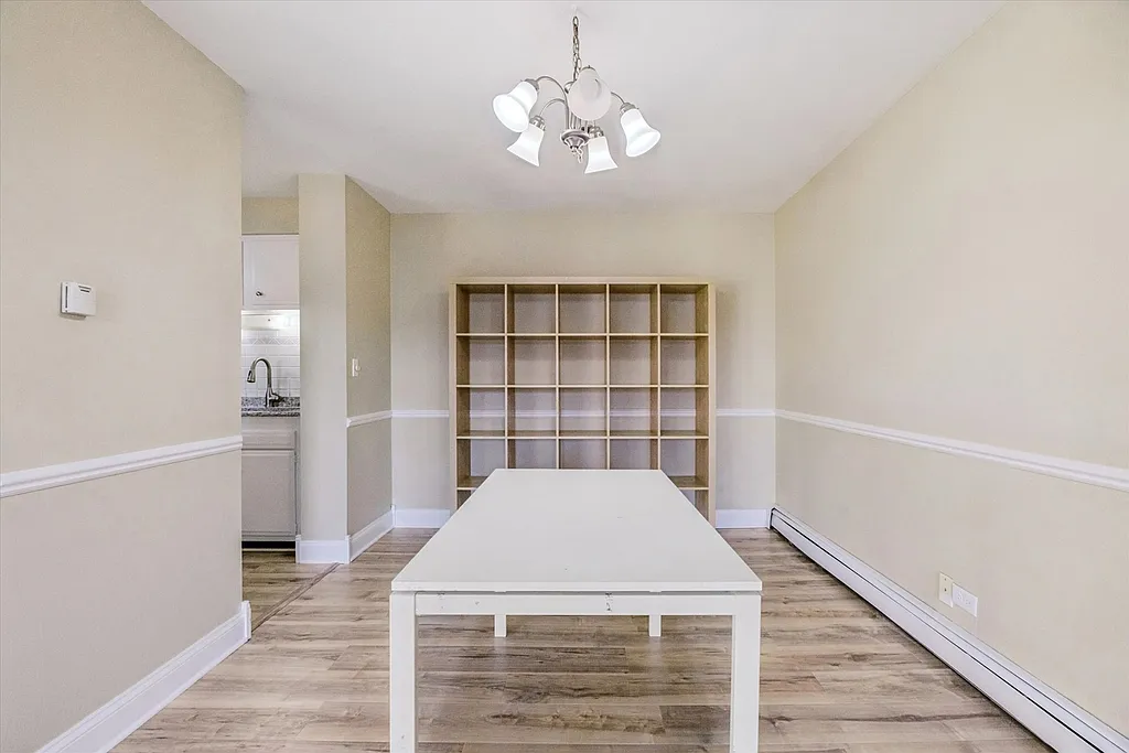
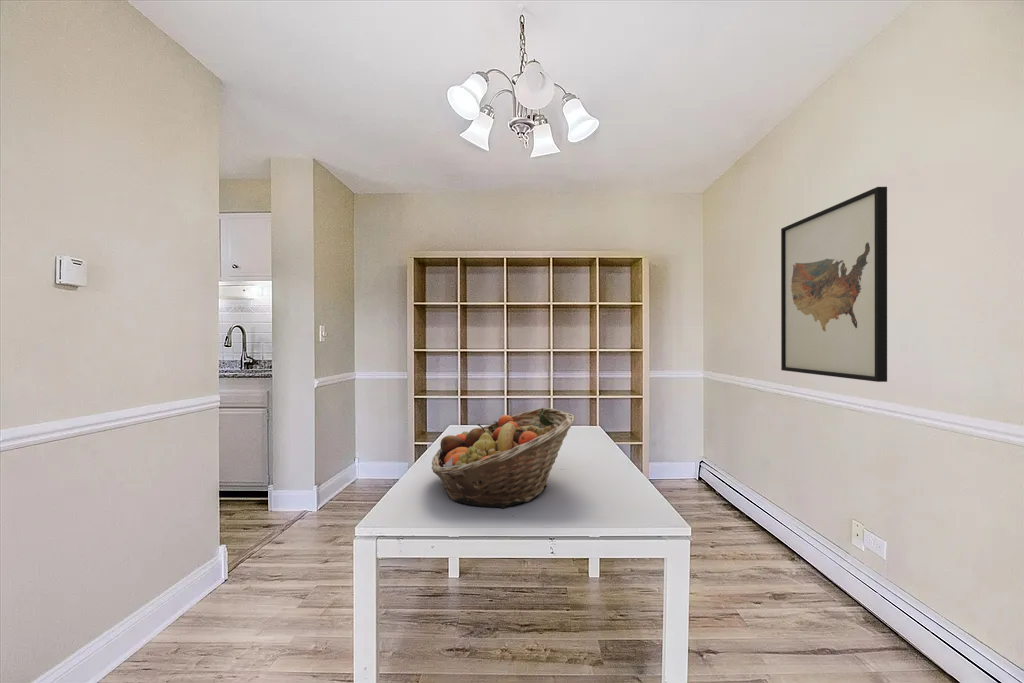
+ wall art (825, 293)
+ fruit basket (502, 450)
